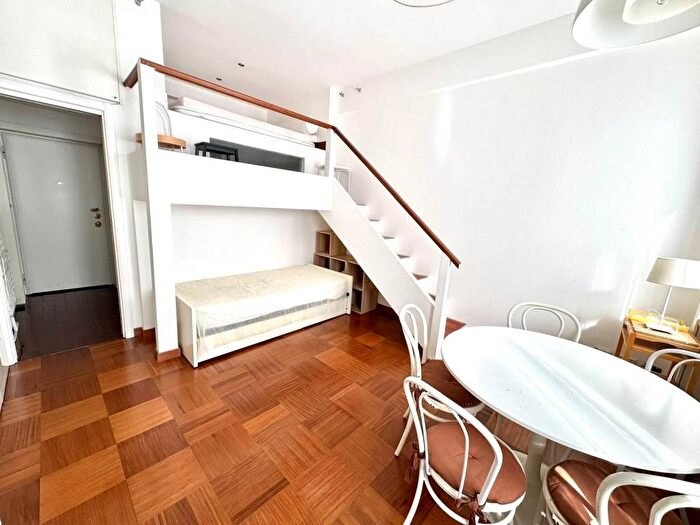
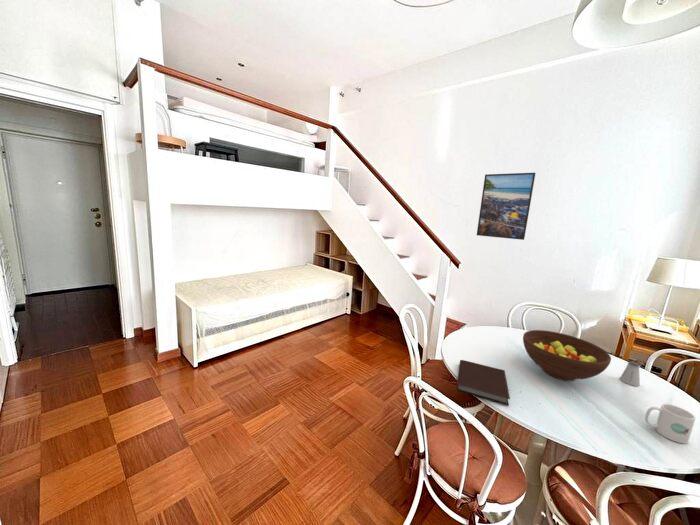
+ notebook (481, 379)
+ mug (667, 420)
+ fruit bowl (561, 359)
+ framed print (504, 206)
+ saltshaker (631, 372)
